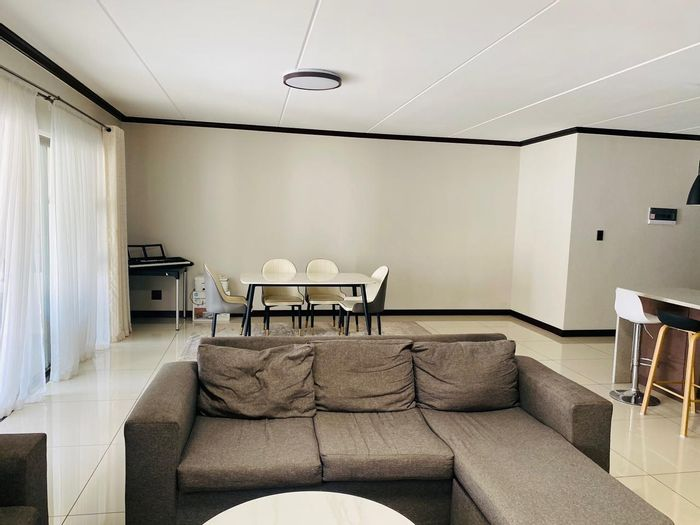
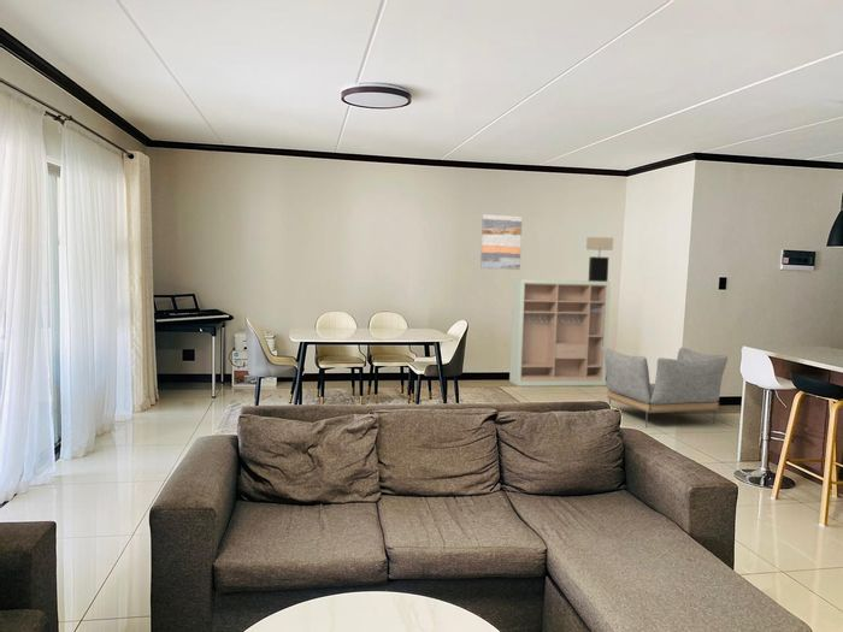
+ armchair (666, 385)
+ shelving unit (559, 331)
+ table lamp (599, 259)
+ wall art (501, 242)
